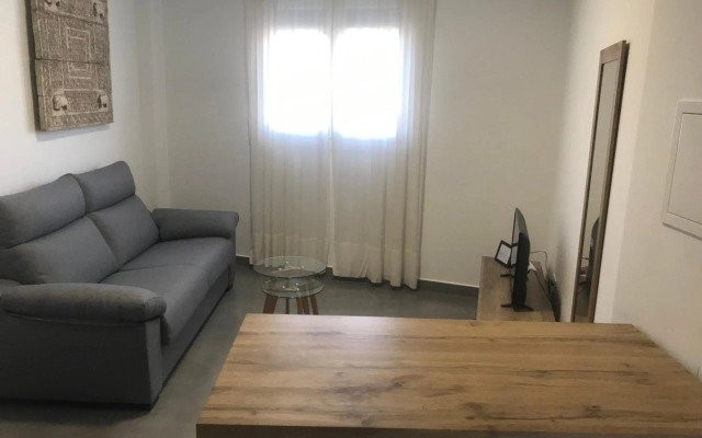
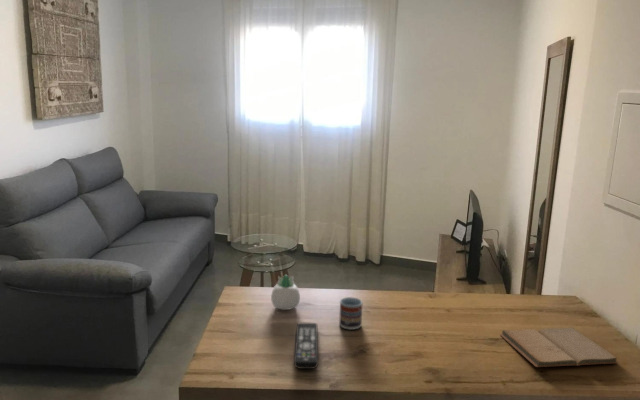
+ book (556, 345)
+ succulent planter (285, 290)
+ cup (350, 311)
+ remote control (306, 344)
